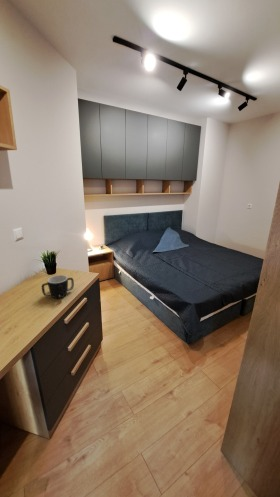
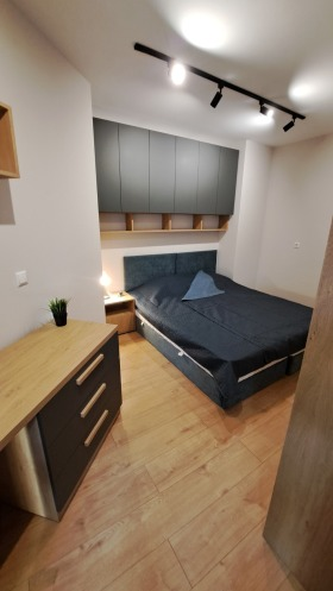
- mug (58, 287)
